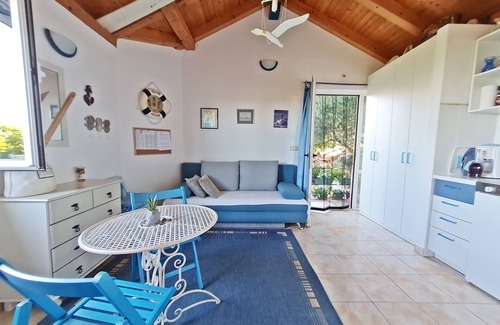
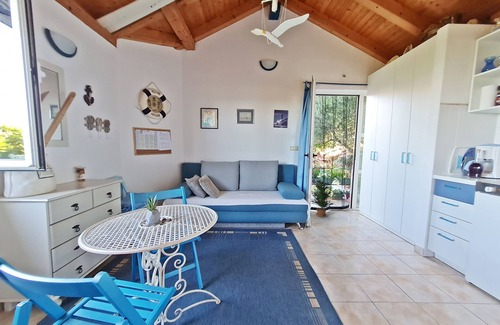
+ potted plant (320, 197)
